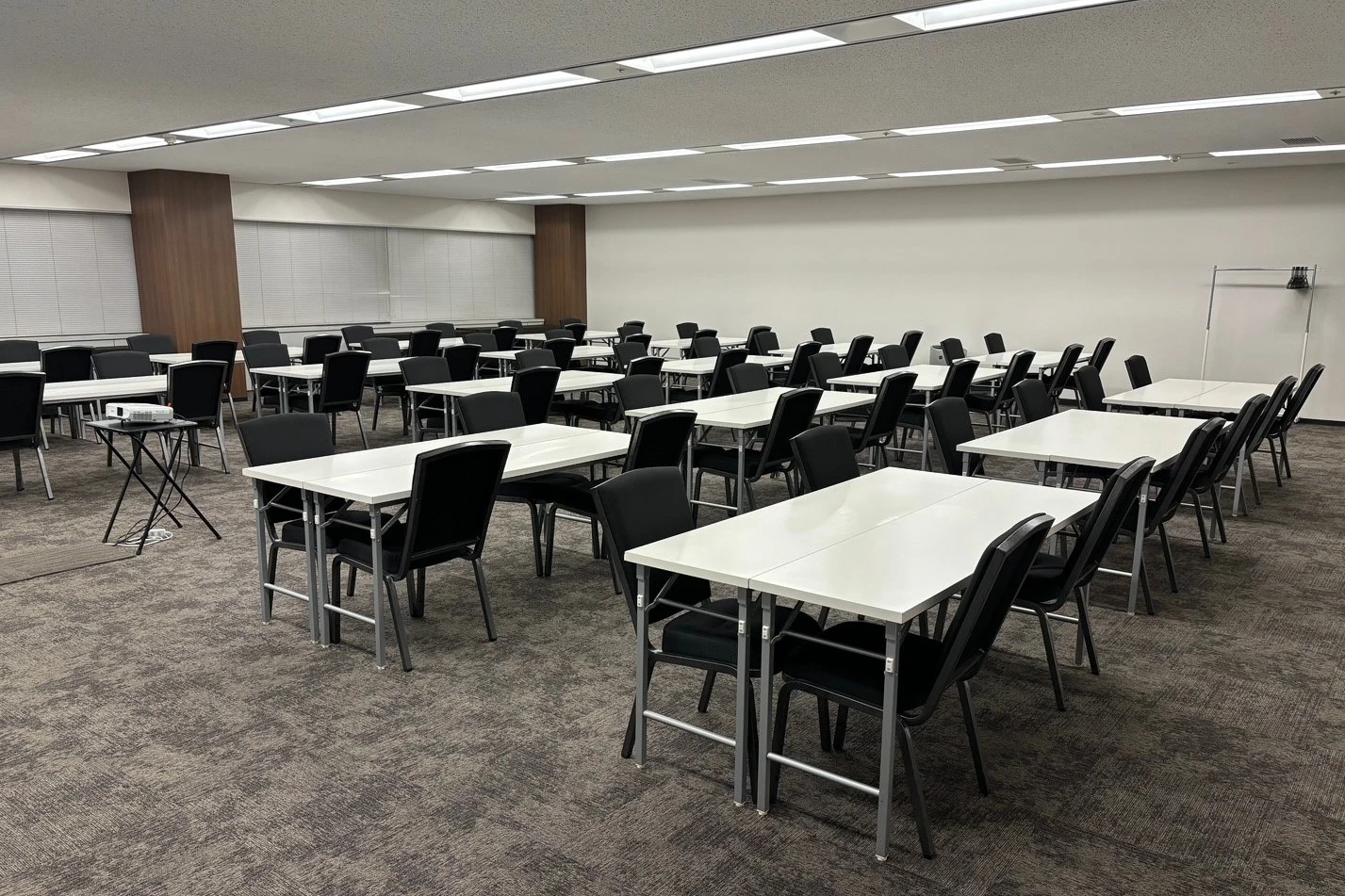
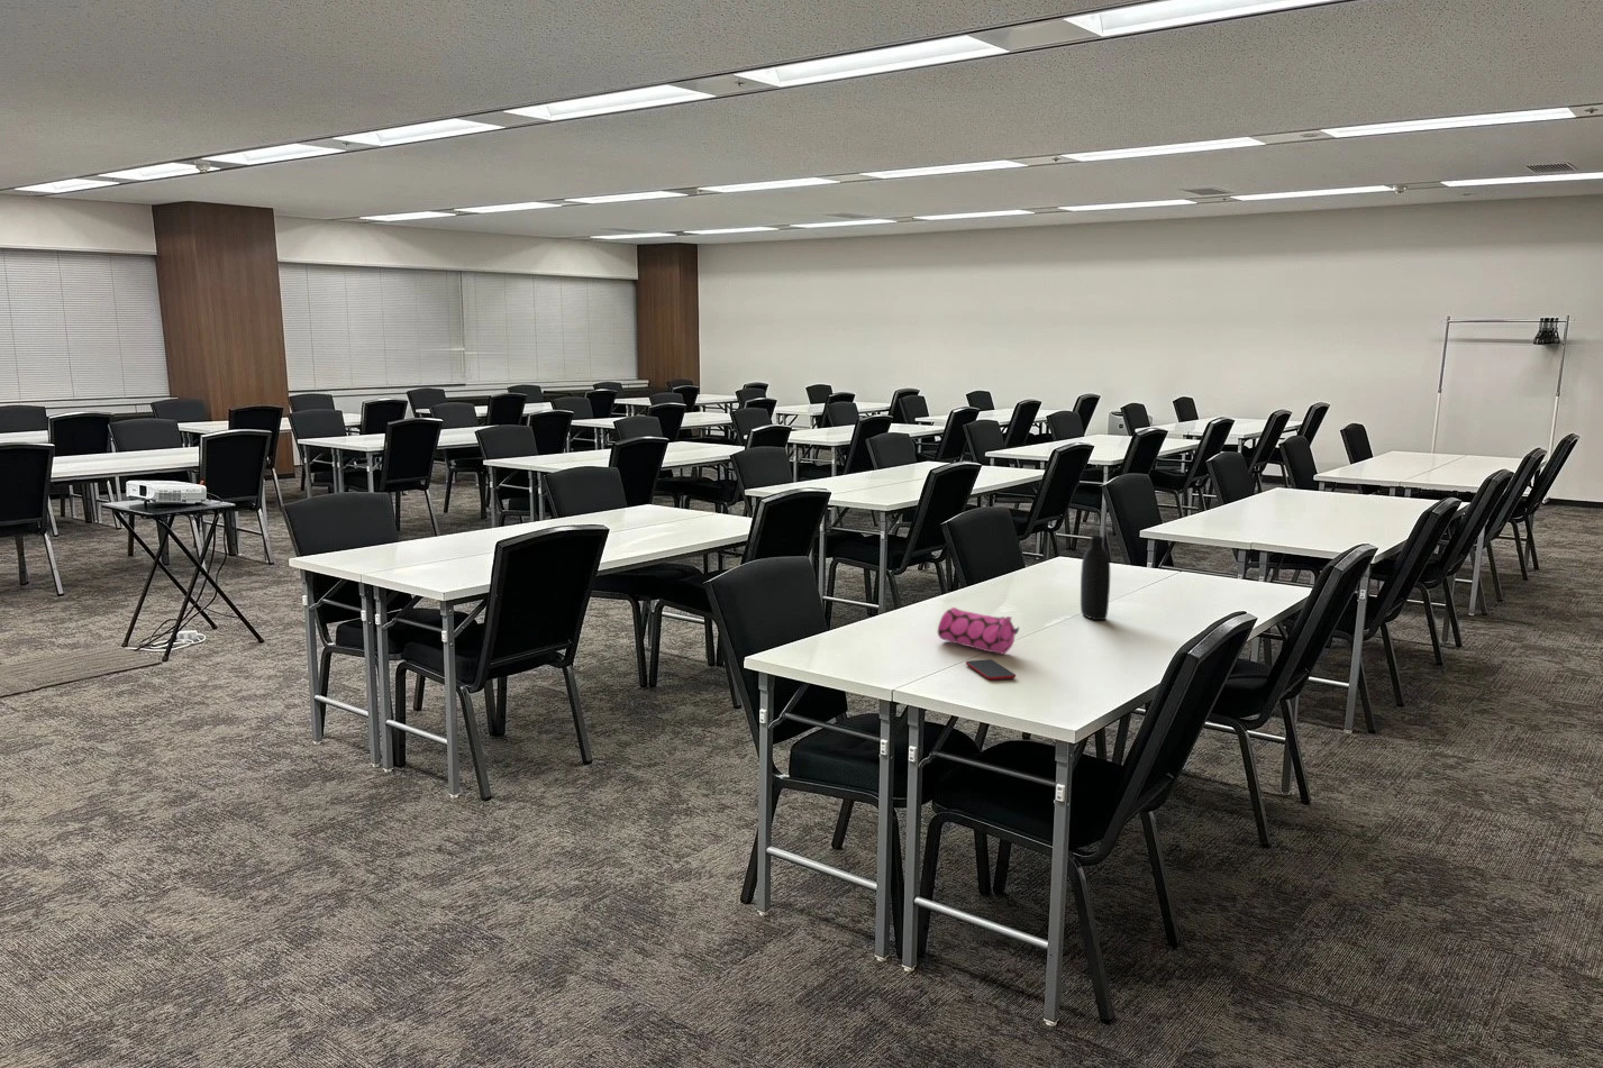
+ smartphone (989, 670)
+ bottle (1095, 576)
+ pencil case (975, 629)
